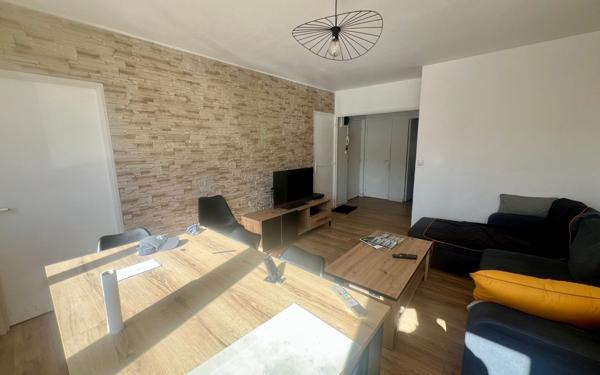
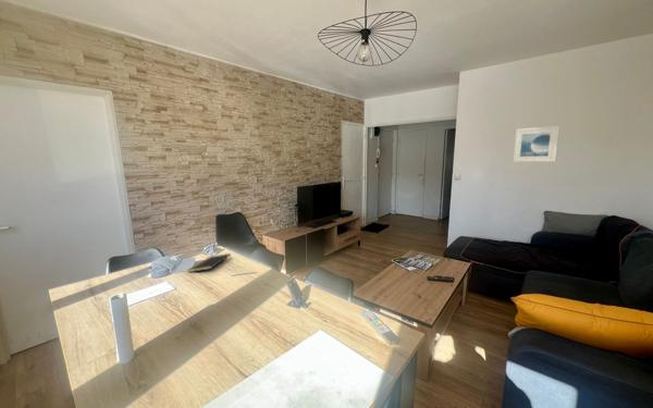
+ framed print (534, 145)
+ notepad (210, 262)
